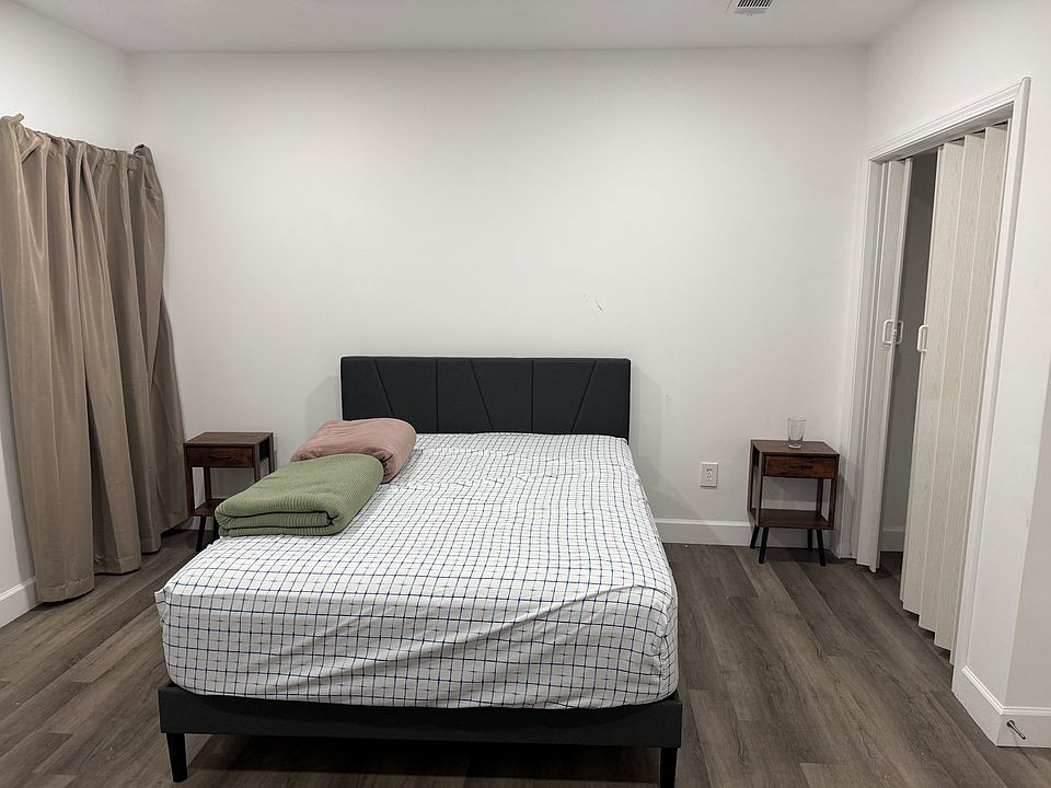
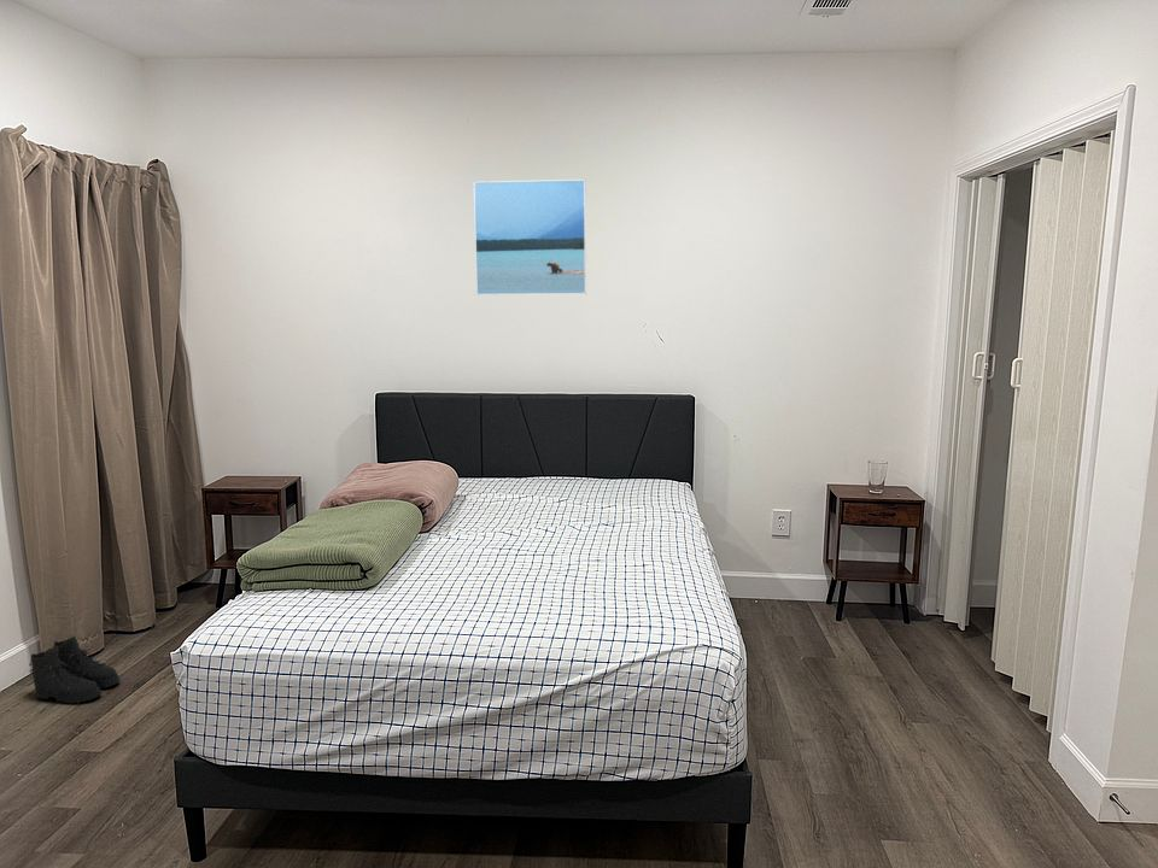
+ boots (75, 665)
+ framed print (530, 237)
